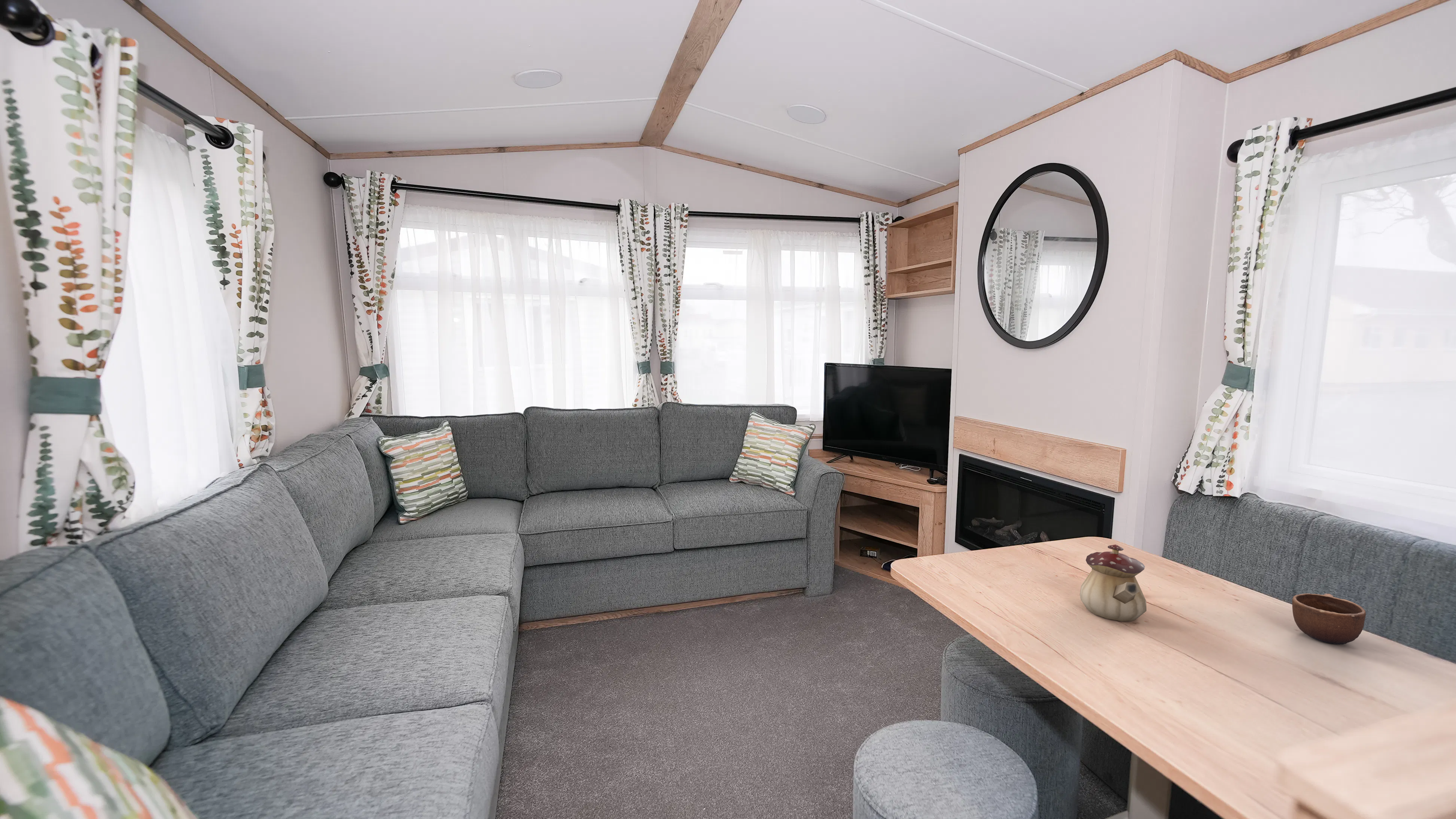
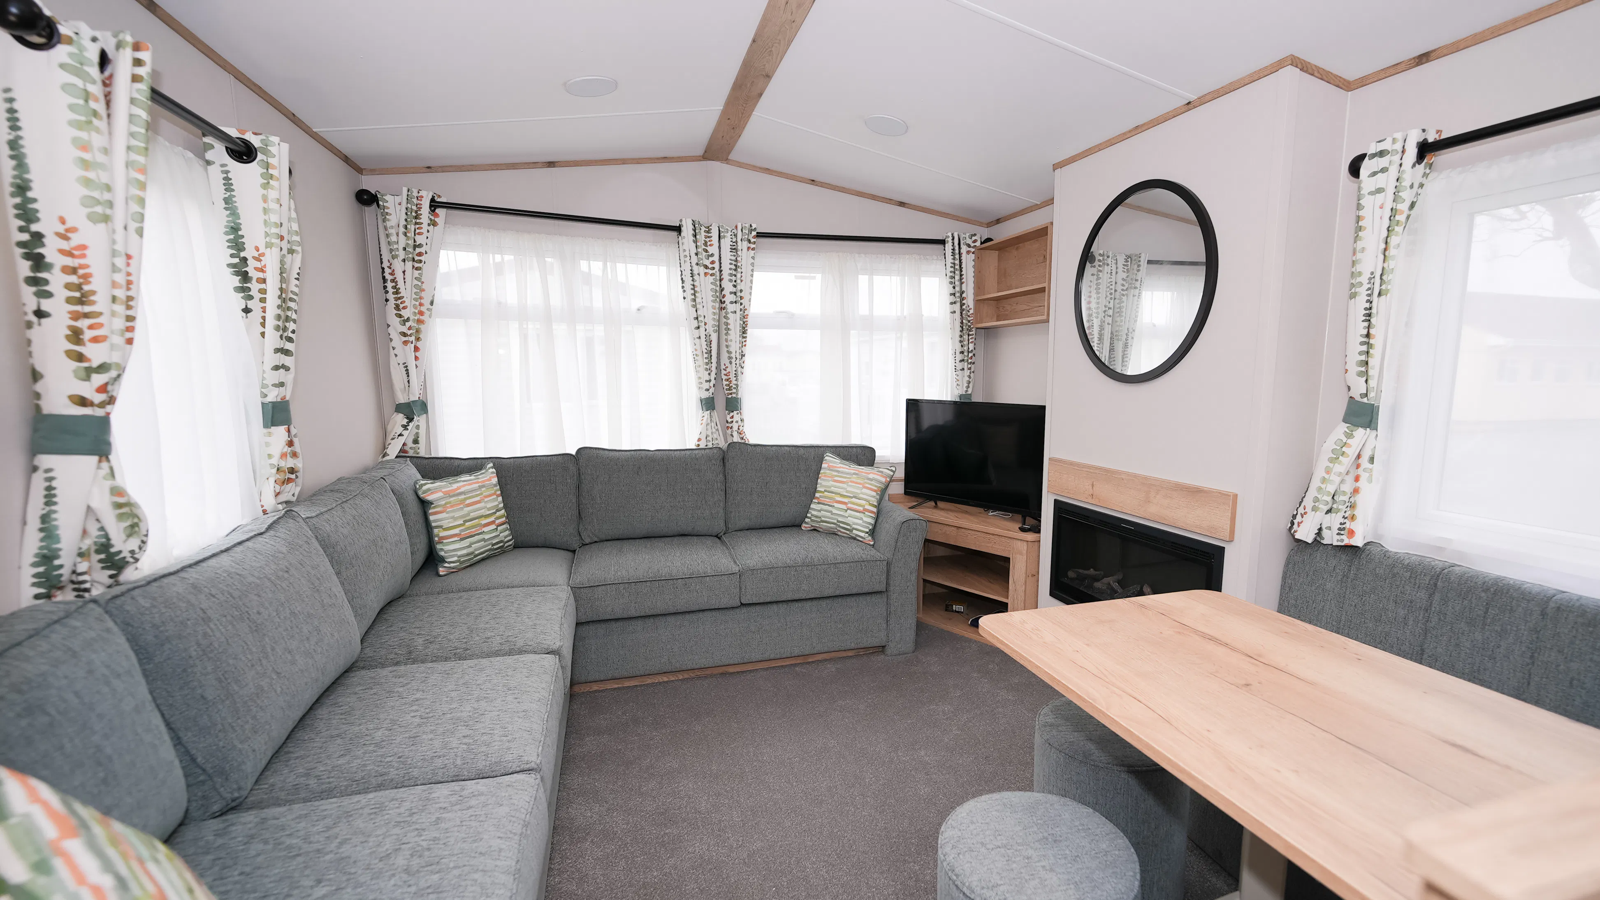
- teapot (1112, 576)
- mug (1322, 617)
